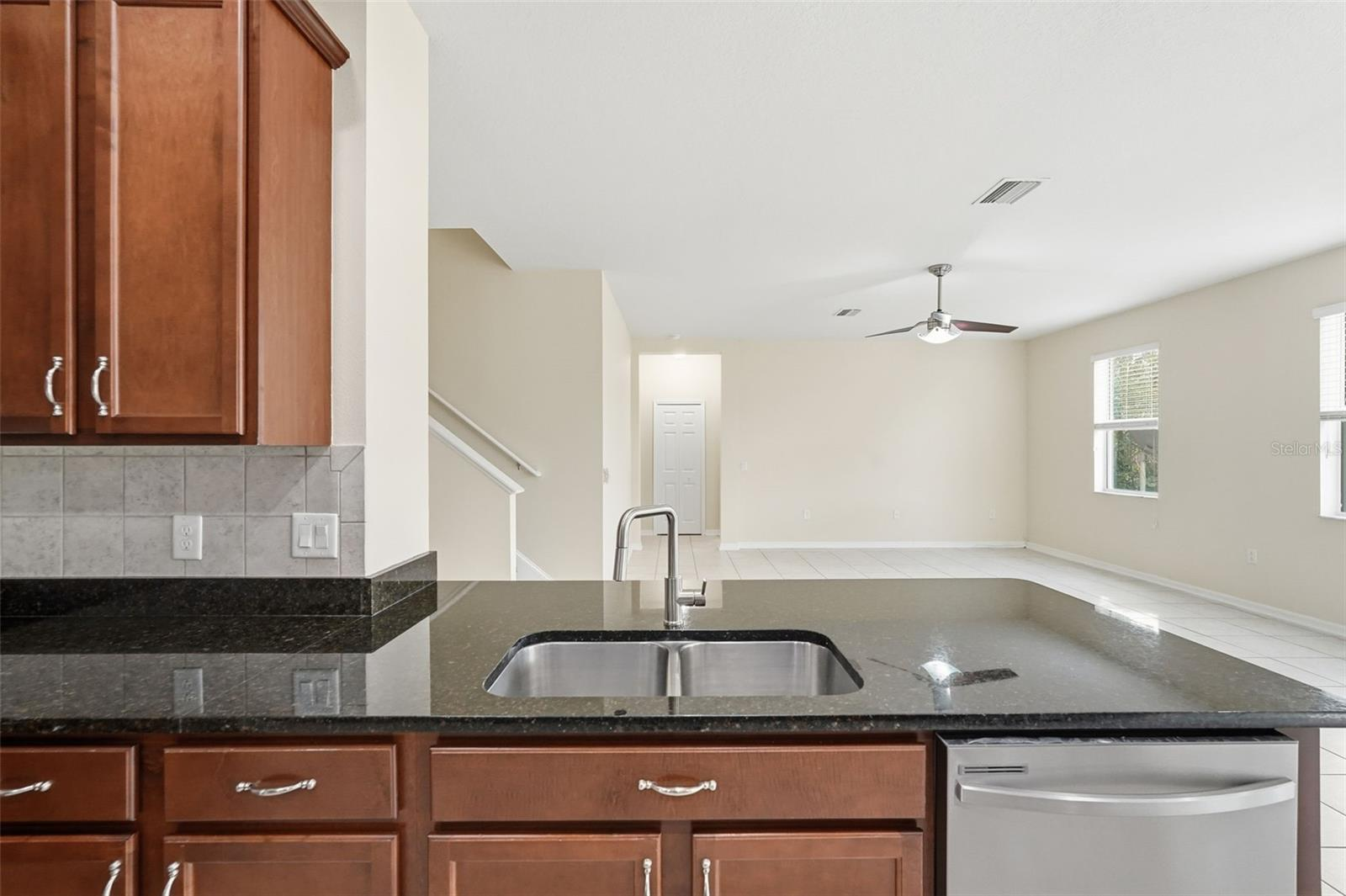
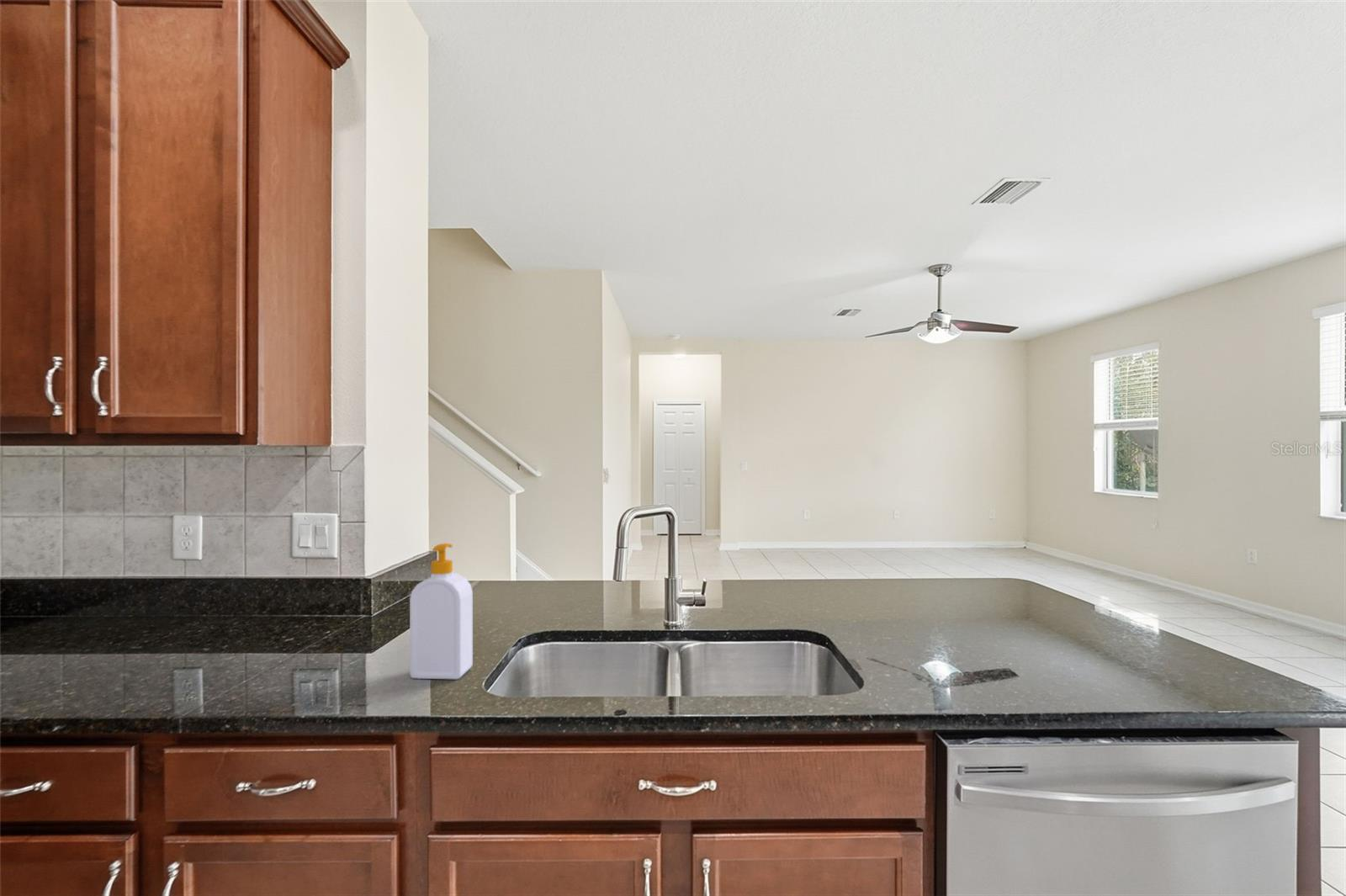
+ soap bottle (442, 608)
